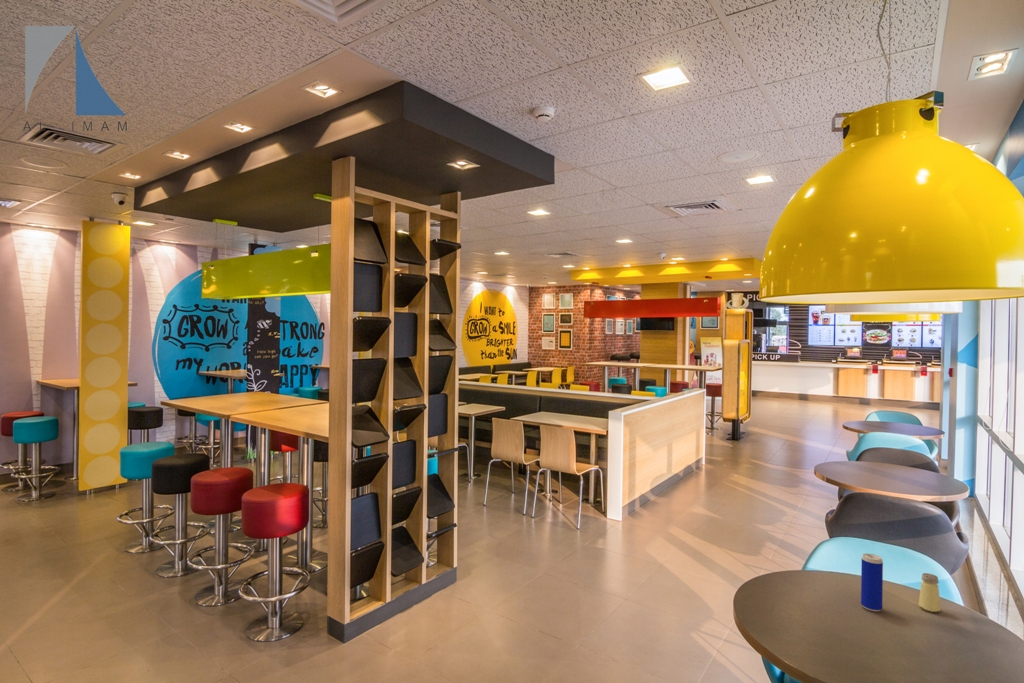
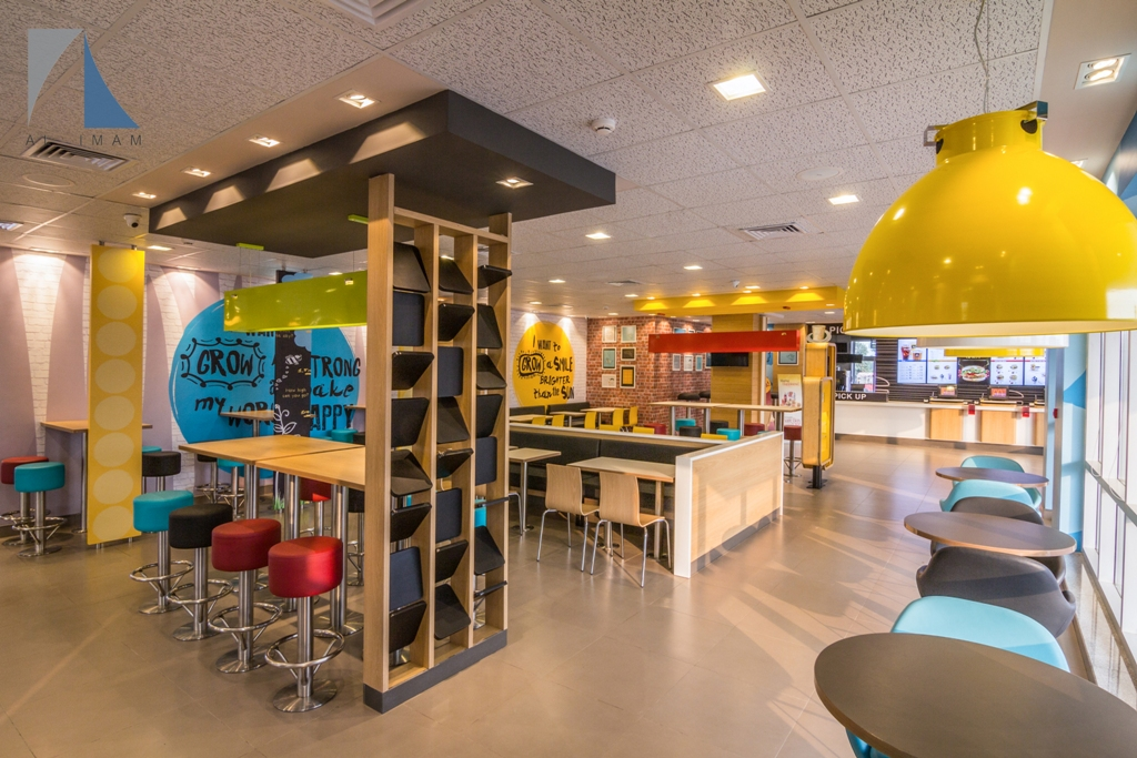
- saltshaker (929, 591)
- beverage can (871, 582)
